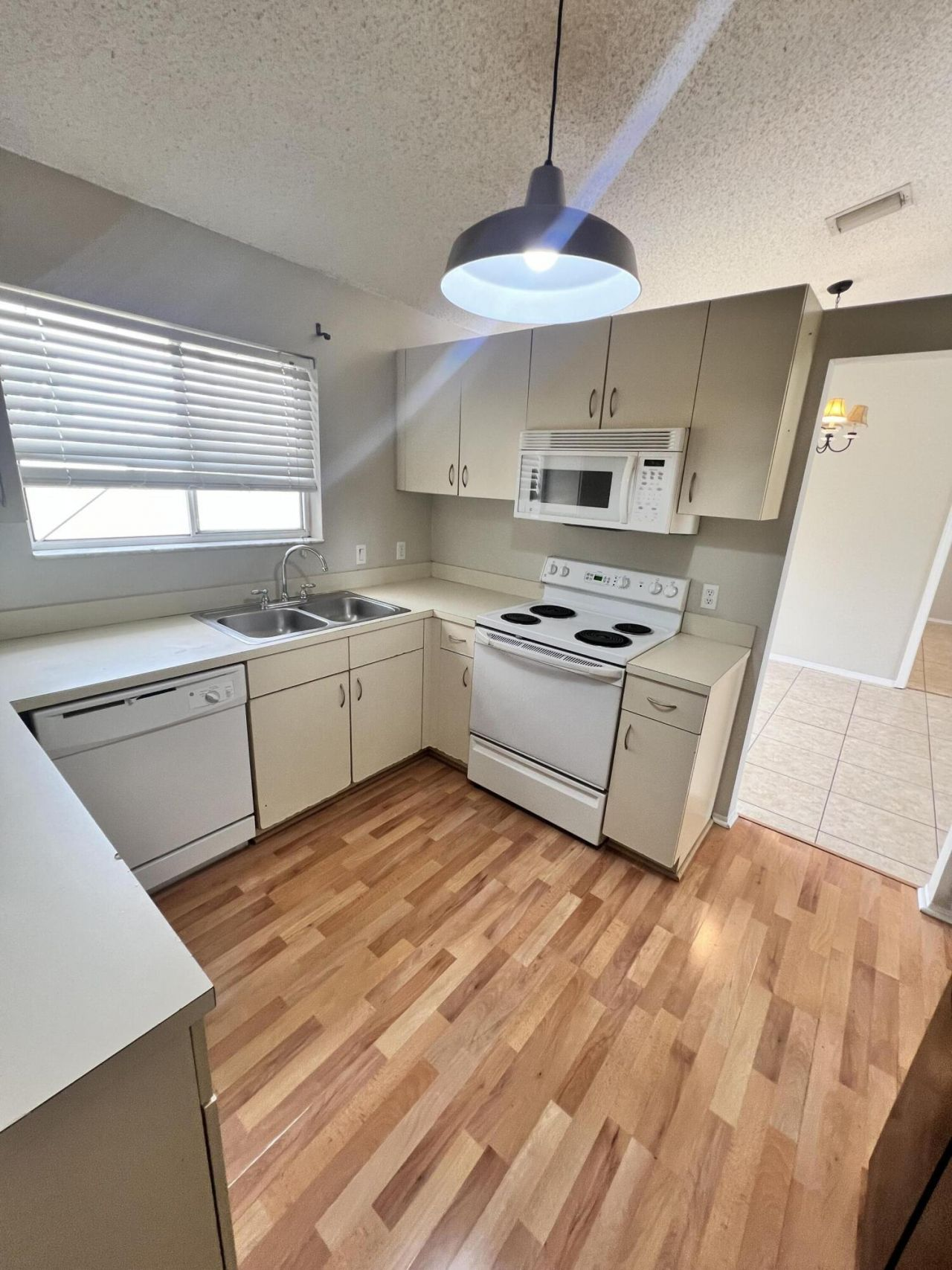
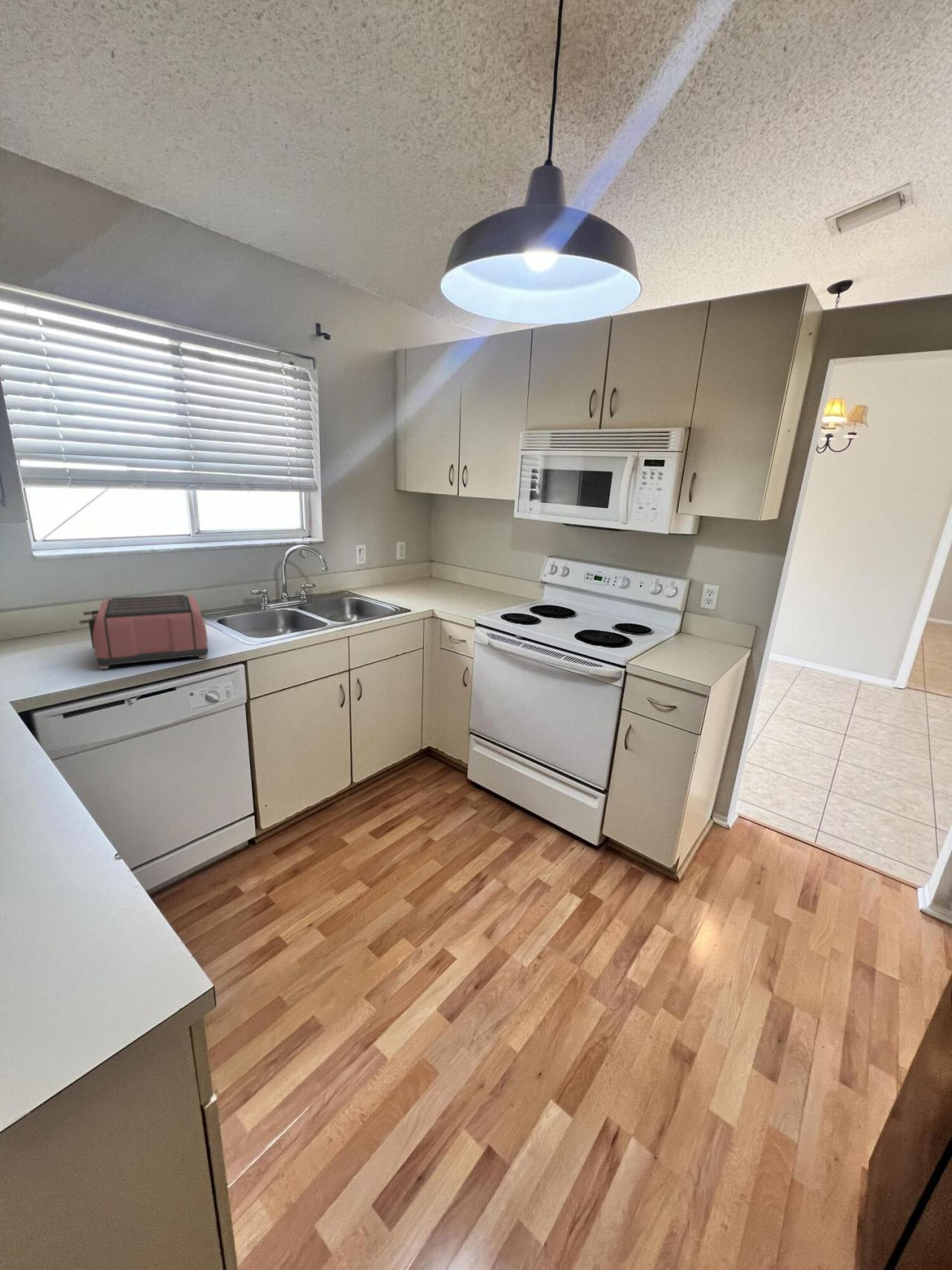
+ toaster (147, 627)
